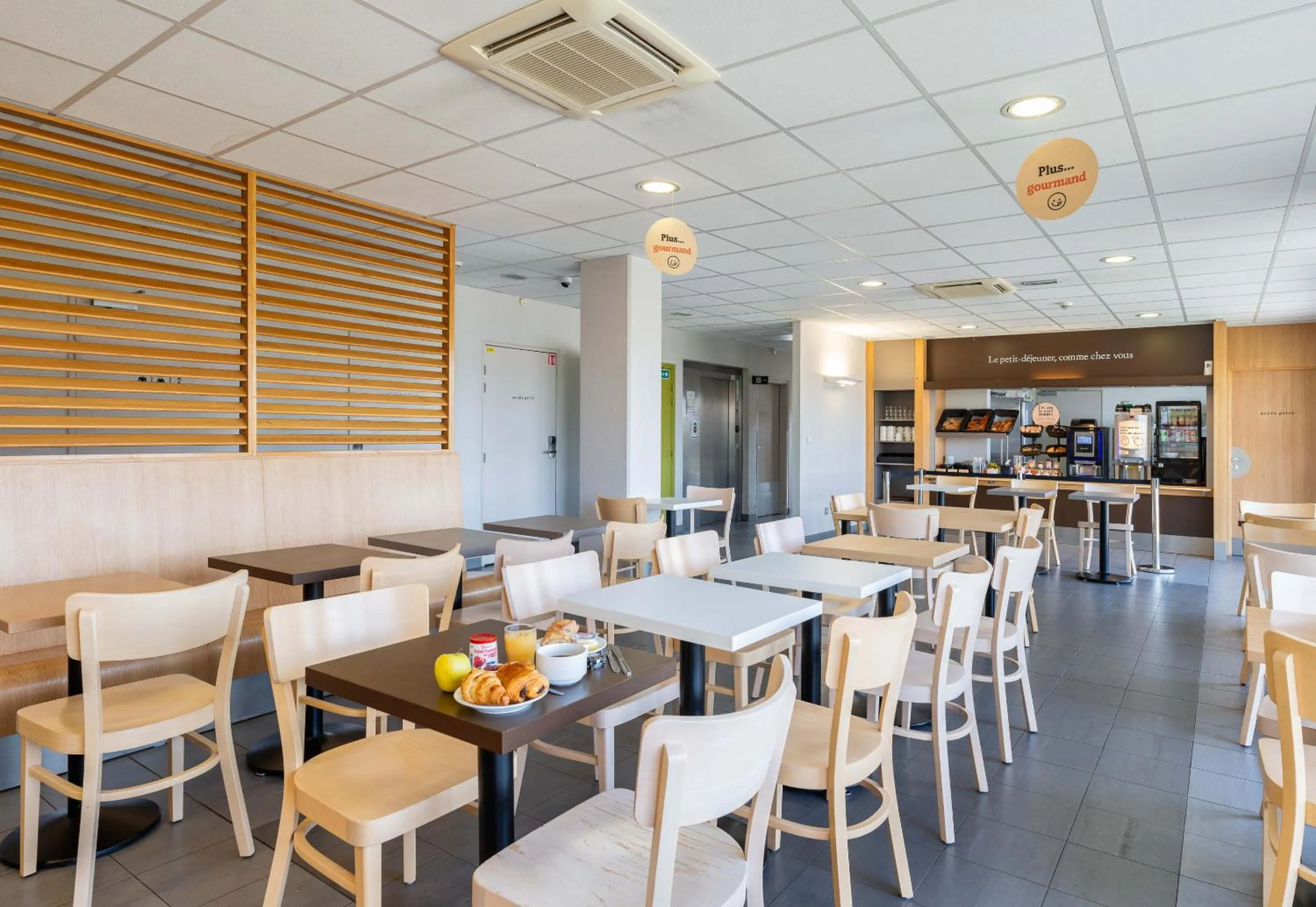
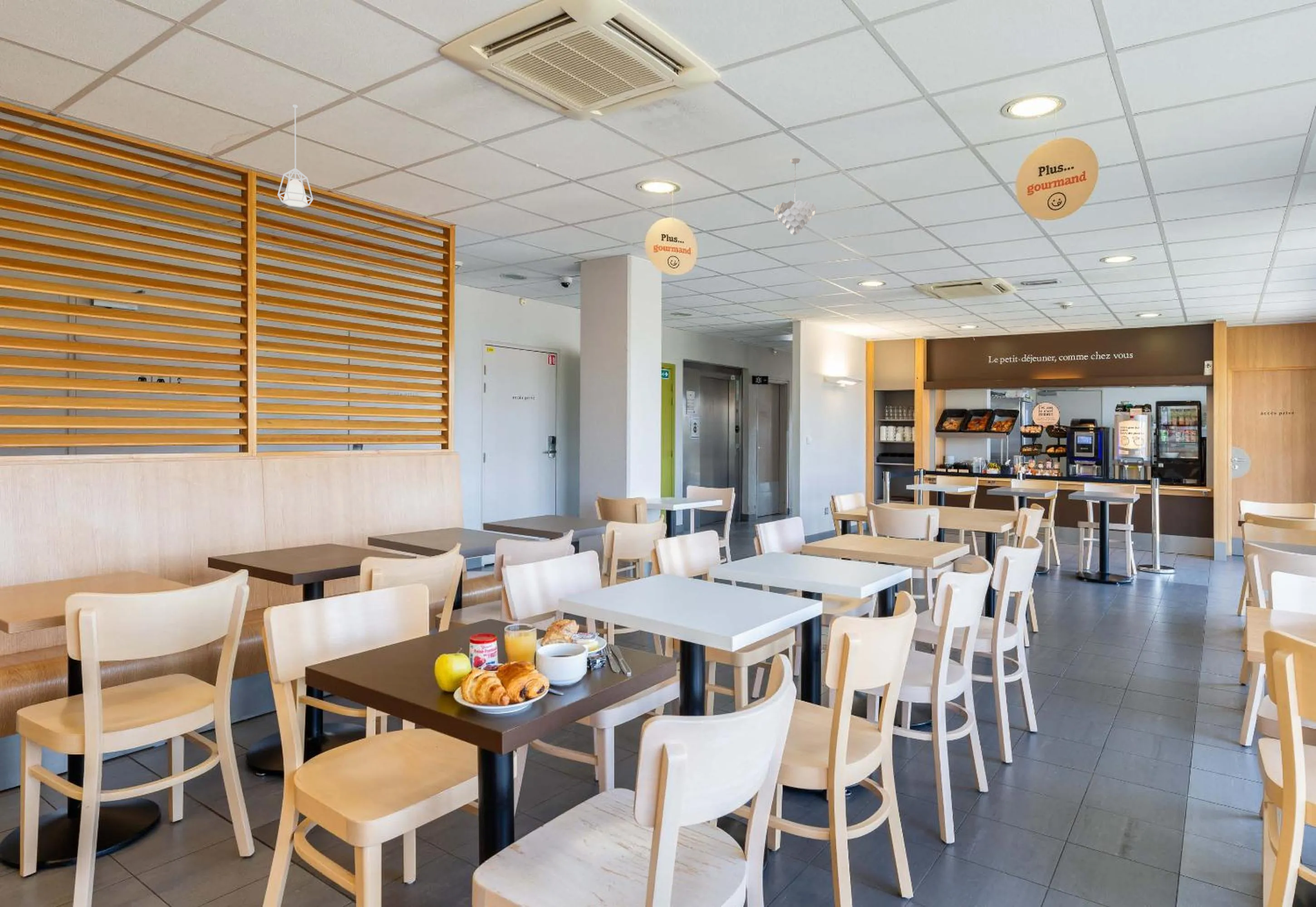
+ pendant light (795, 197)
+ pendant lamp (295, 155)
